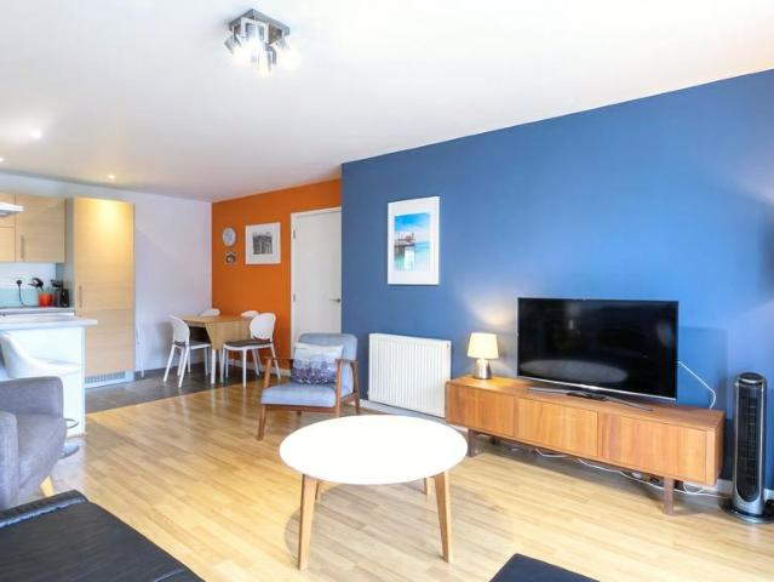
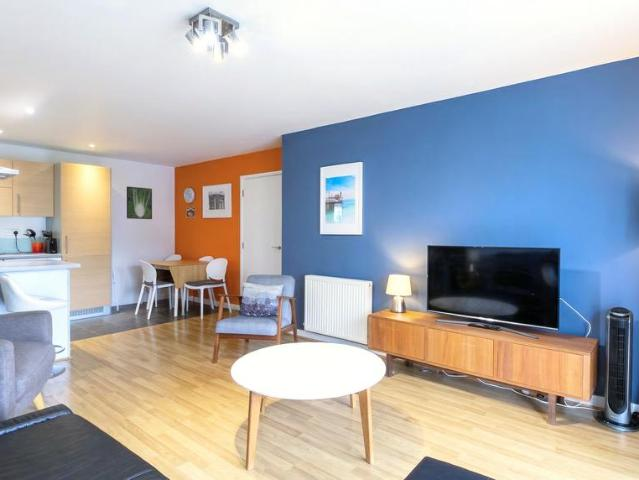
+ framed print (139, 203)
